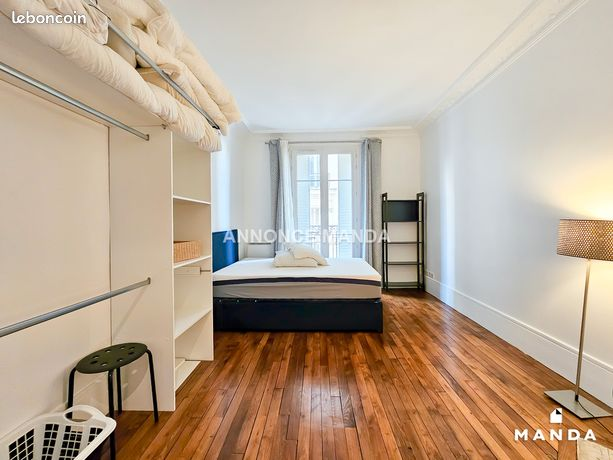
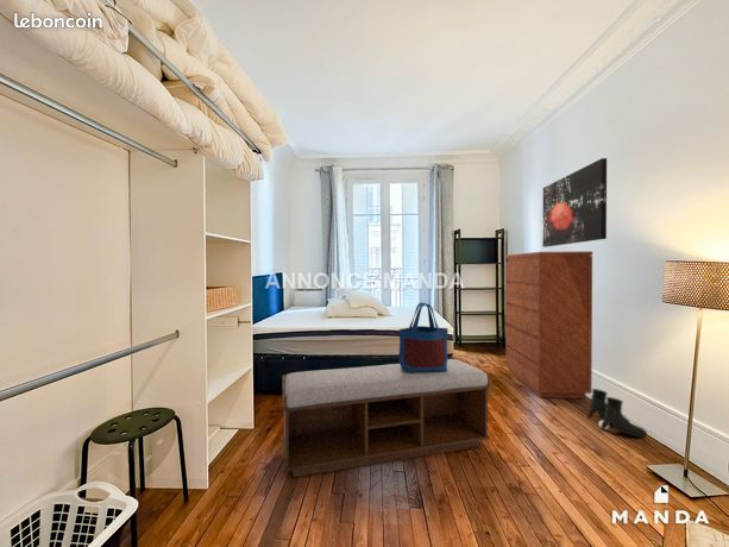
+ dresser (543, 319)
+ bench (385, 408)
+ tote bag (423, 335)
+ wall art (570, 209)
+ boots (615, 410)
